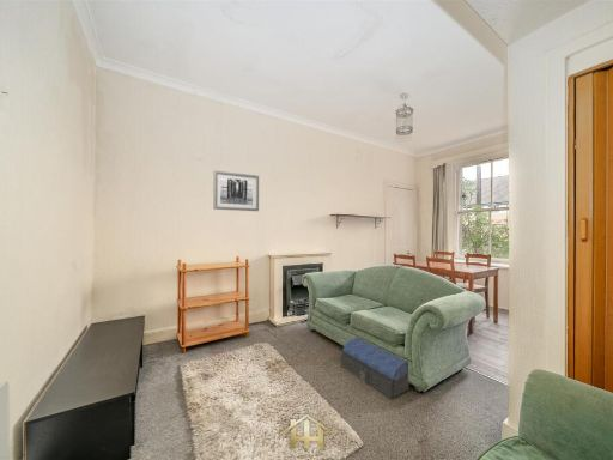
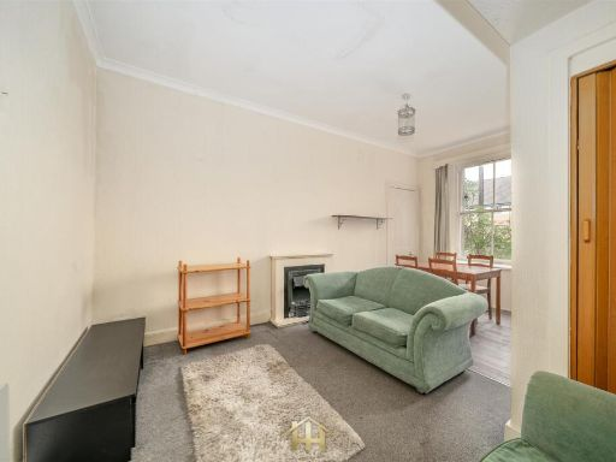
- wall art (237, 192)
- architectural model (371, 363)
